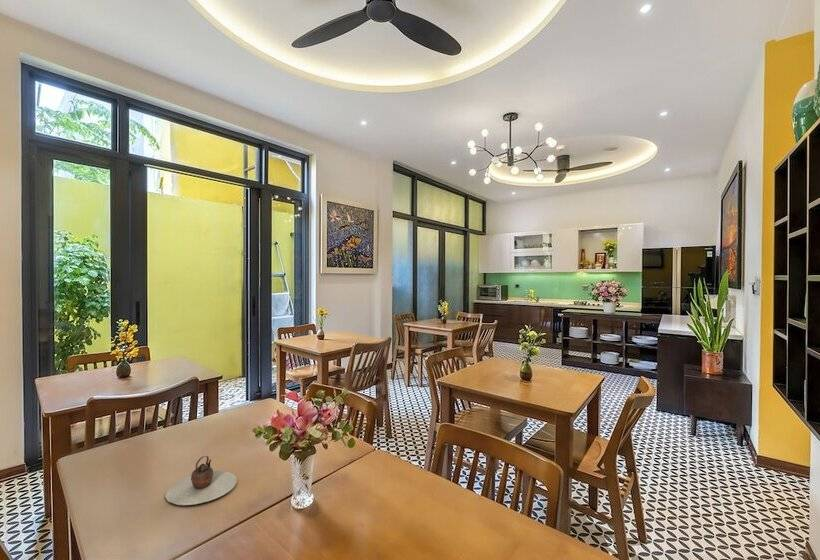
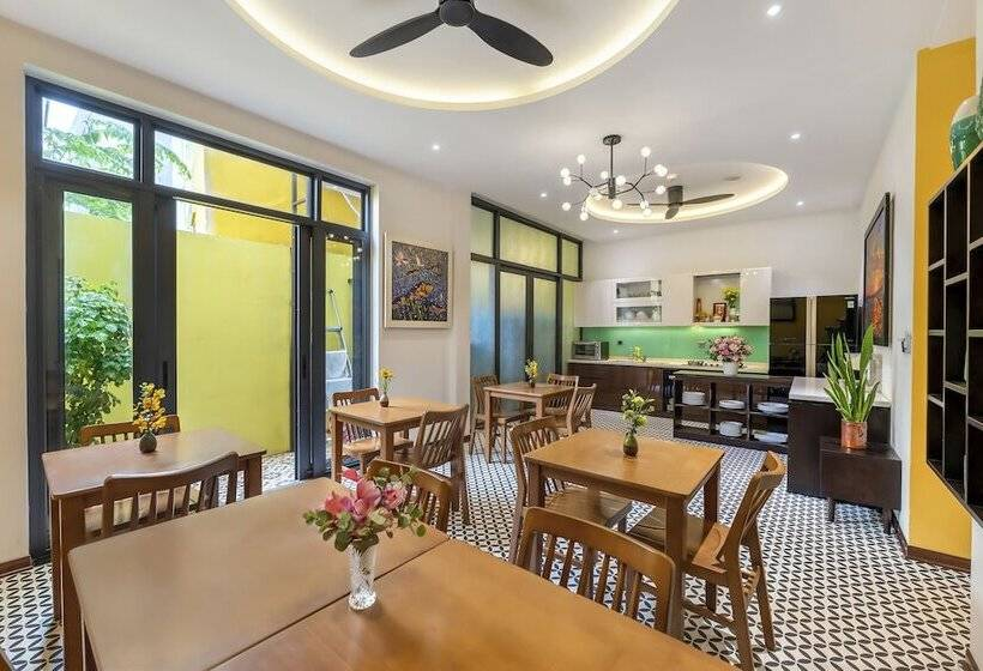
- teapot (202, 473)
